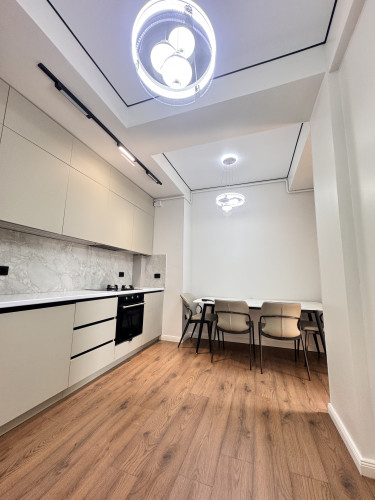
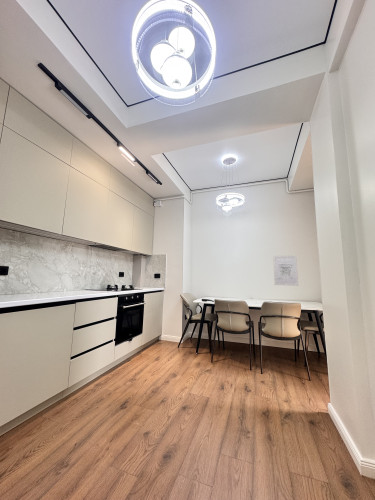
+ wall art (285, 270)
